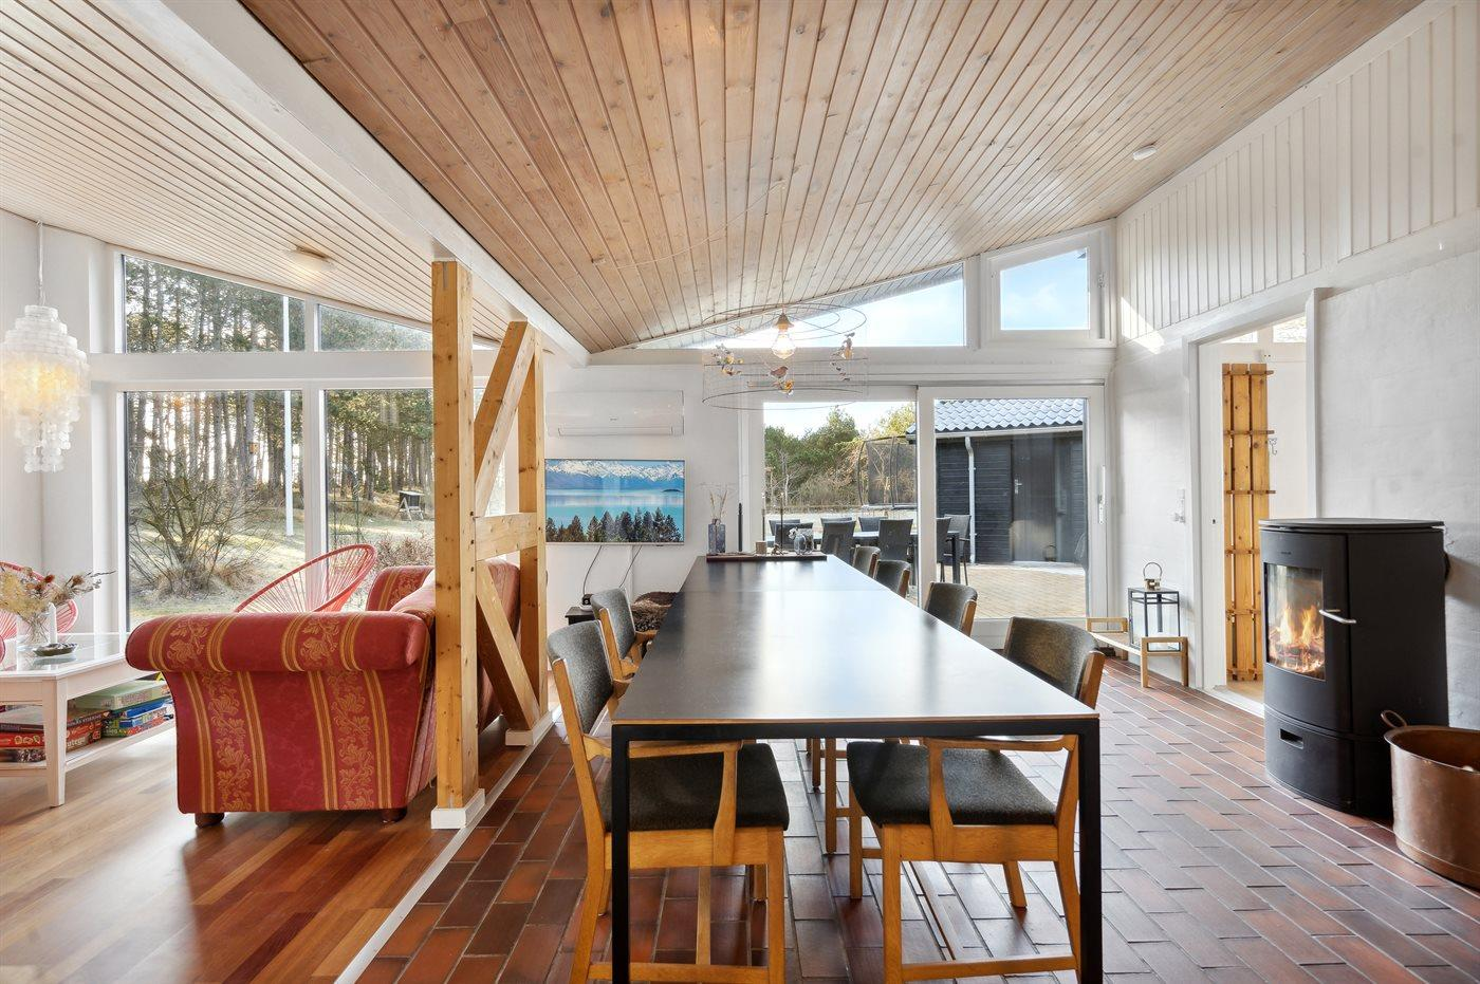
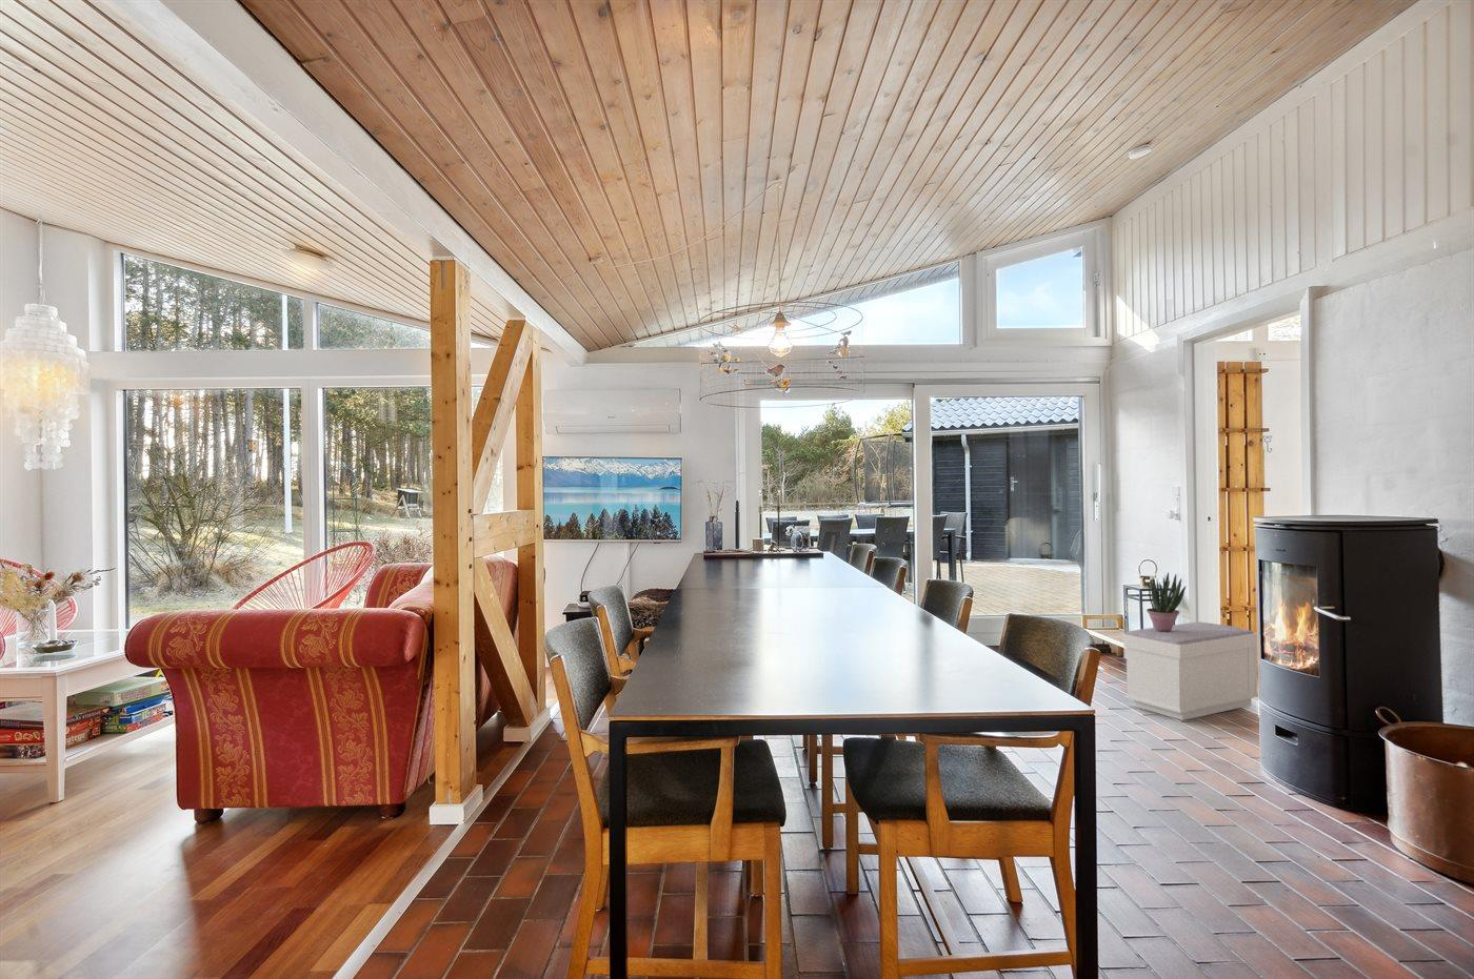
+ bench (1191, 667)
+ potted plant (1166, 601)
